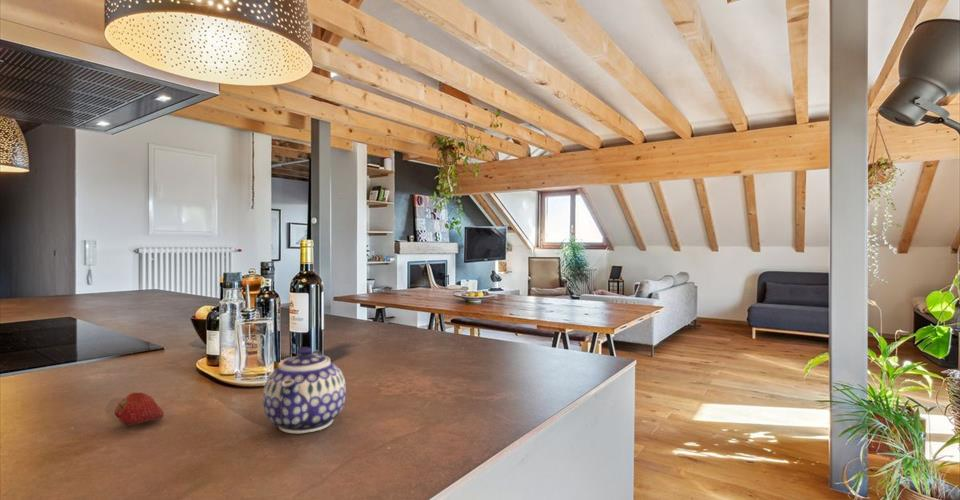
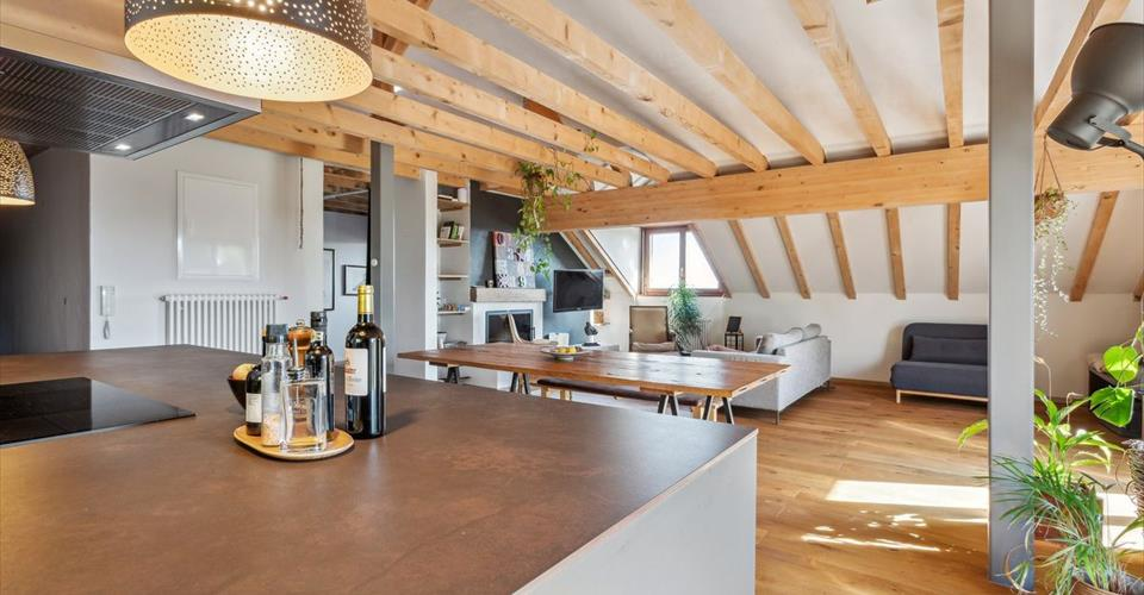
- fruit (140, 407)
- teapot (305, 385)
